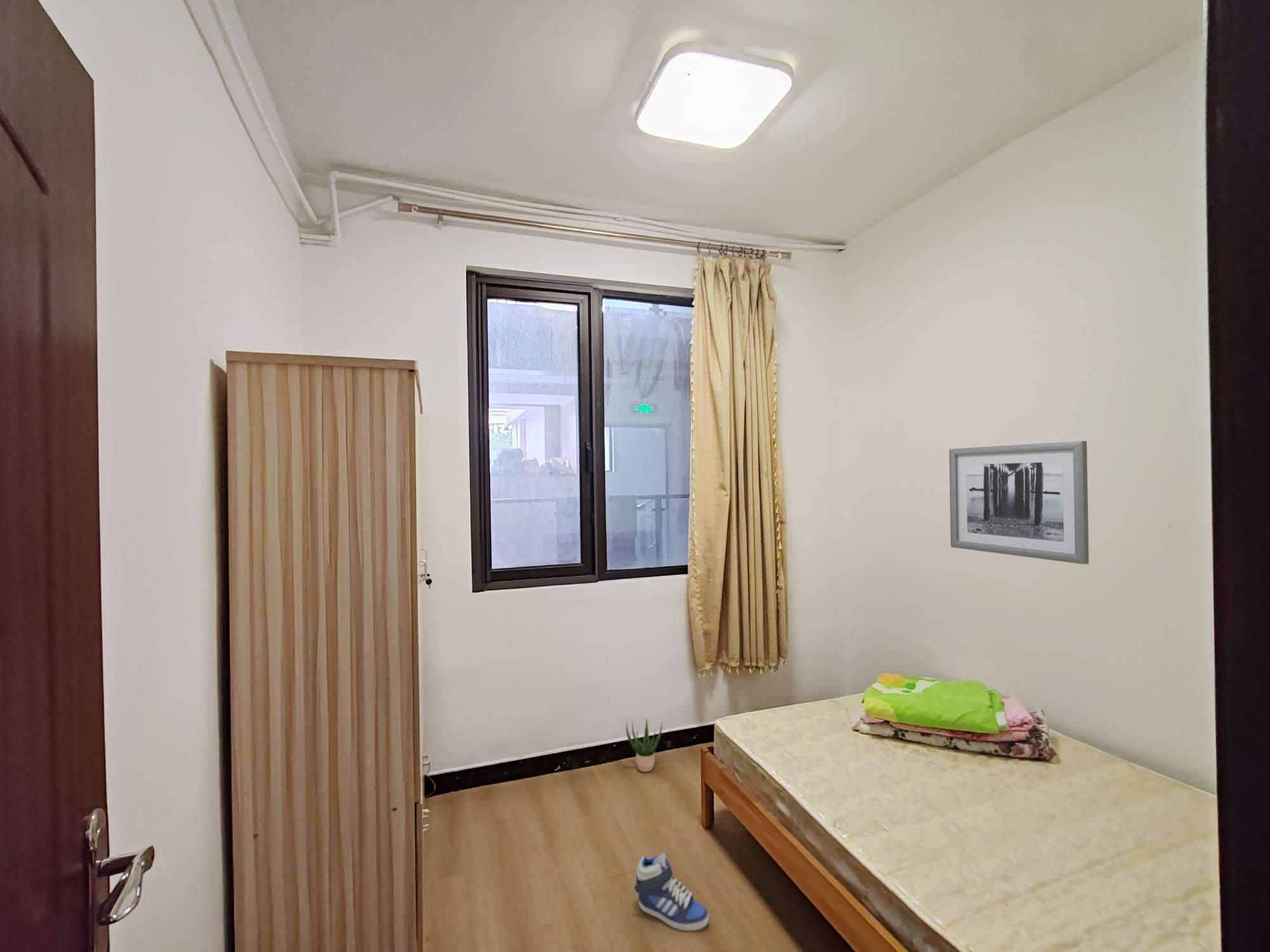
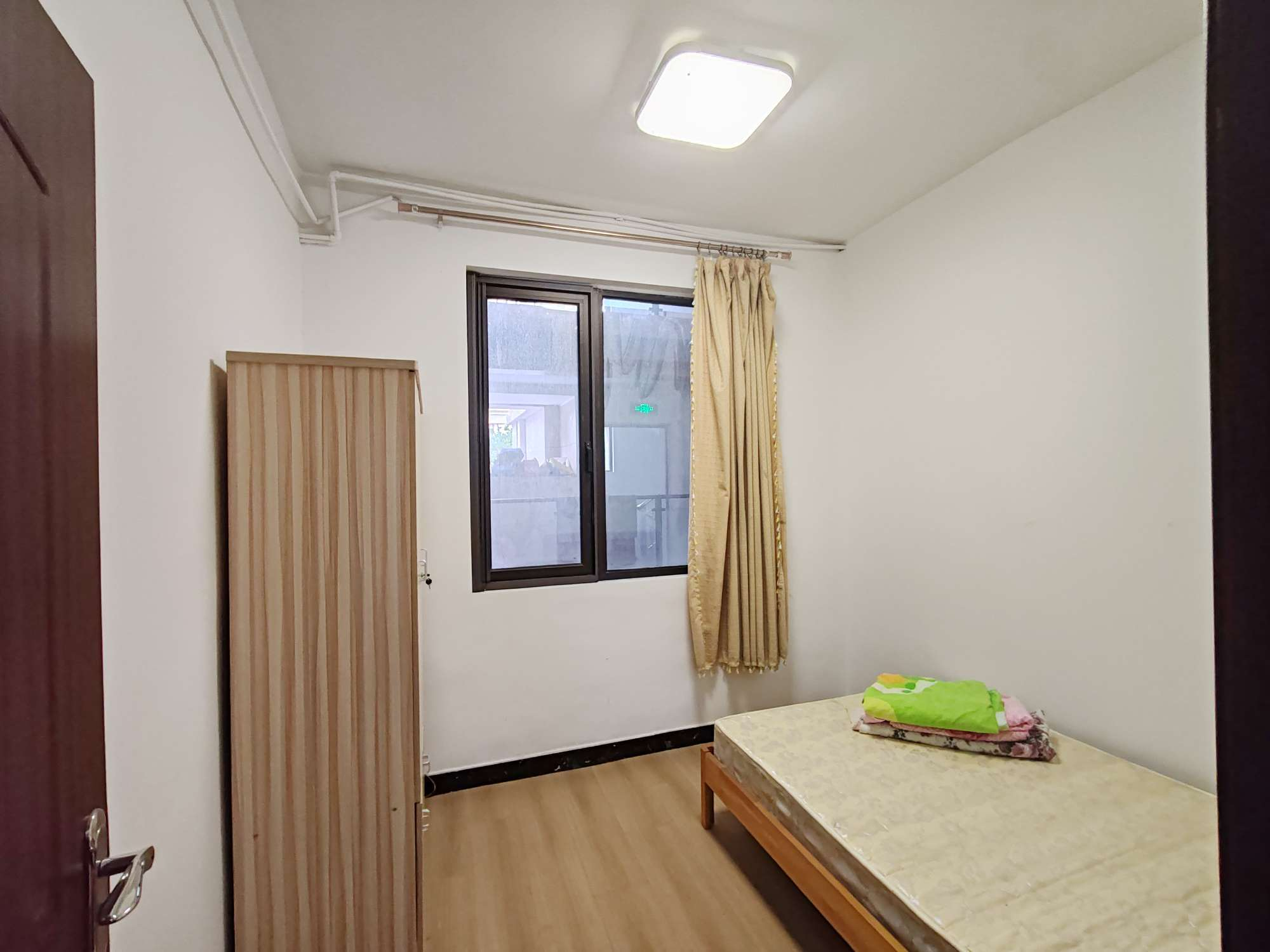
- wall art (1011, 499)
- sneaker (671, 886)
- potted plant (644, 743)
